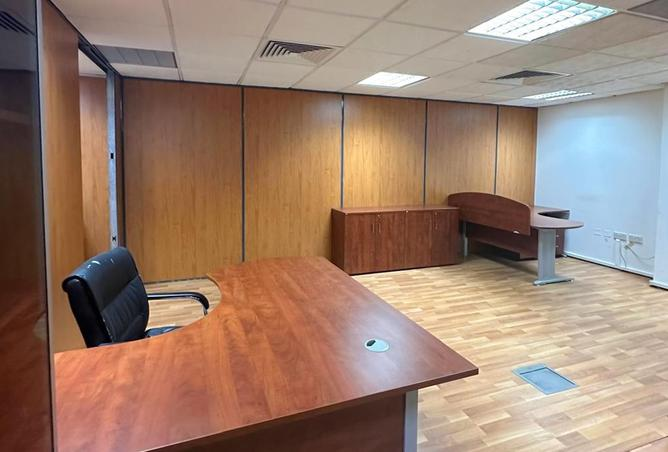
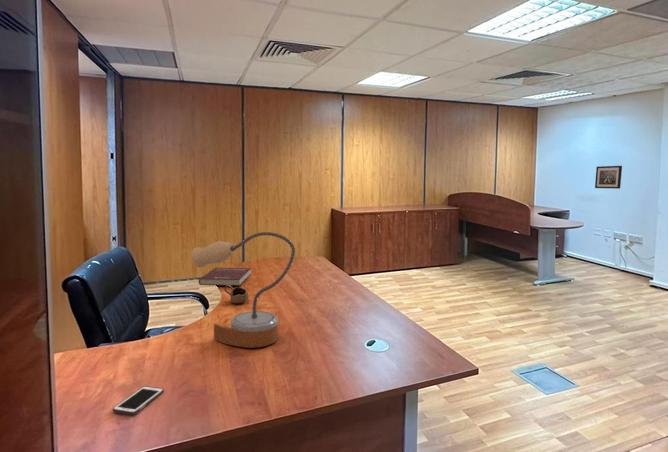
+ book (226, 276)
+ cell phone (139, 399)
+ wall art (608, 177)
+ cup (237, 293)
+ table lamp (257, 292)
